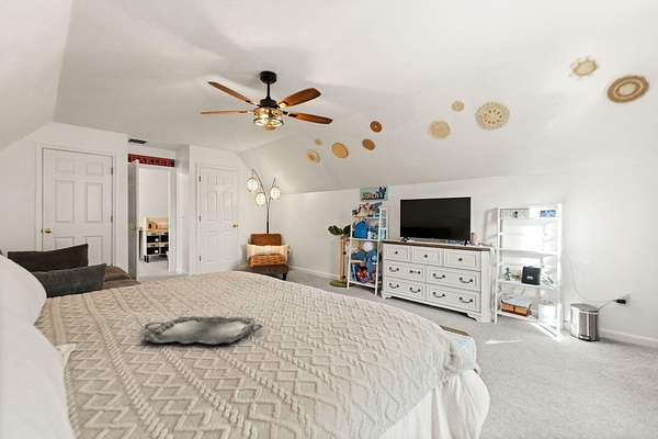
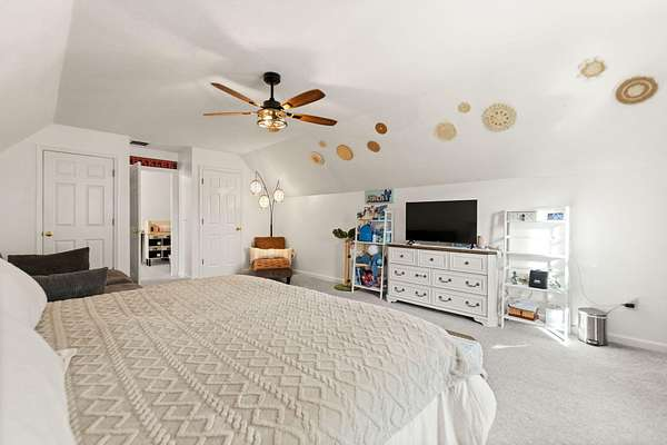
- serving tray (203, 328)
